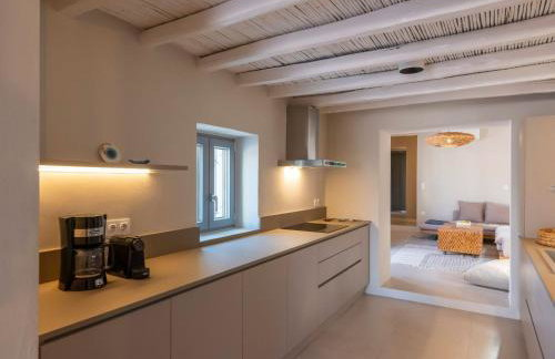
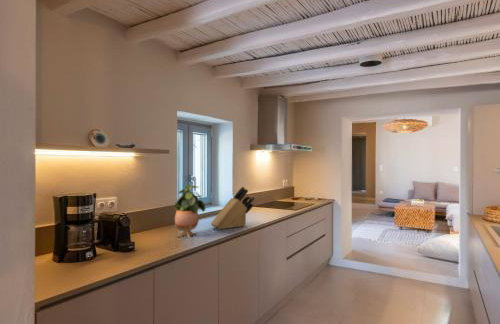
+ knife block (233, 206)
+ potted plant (189, 209)
